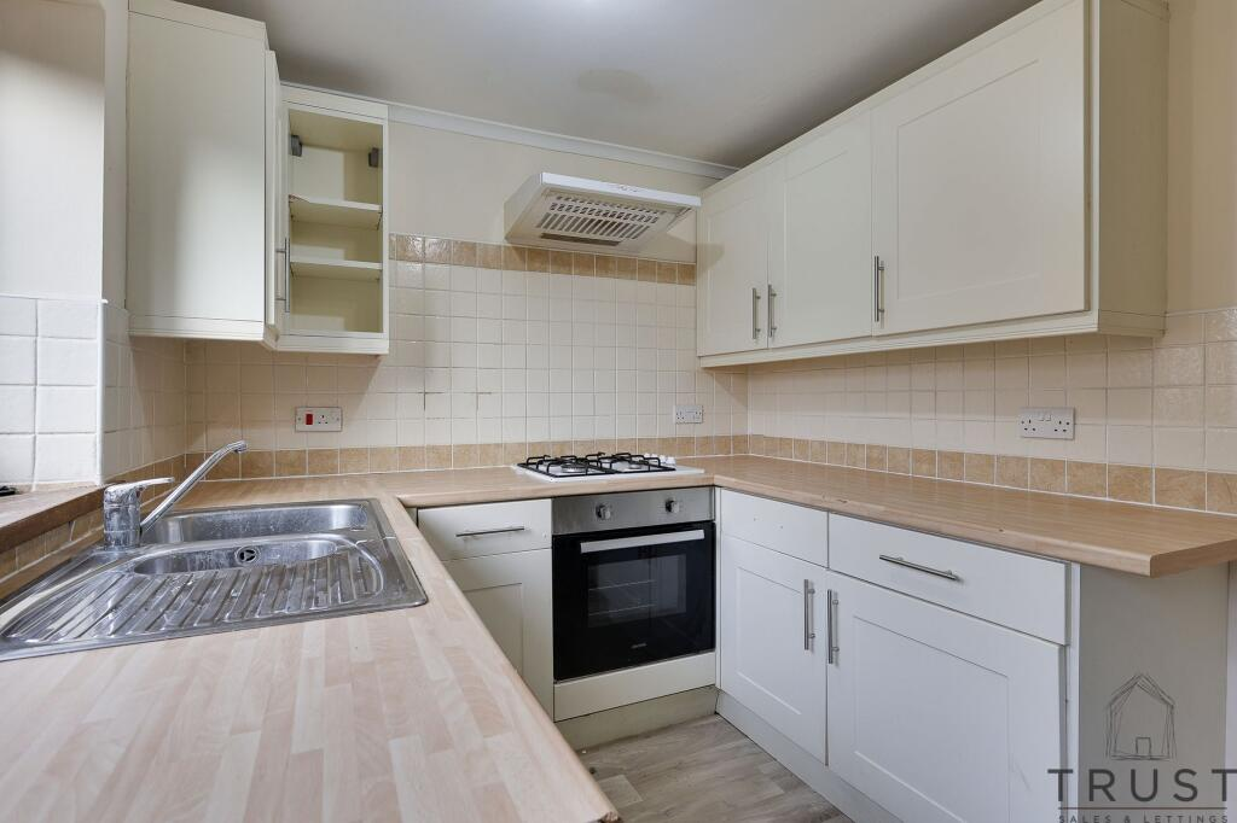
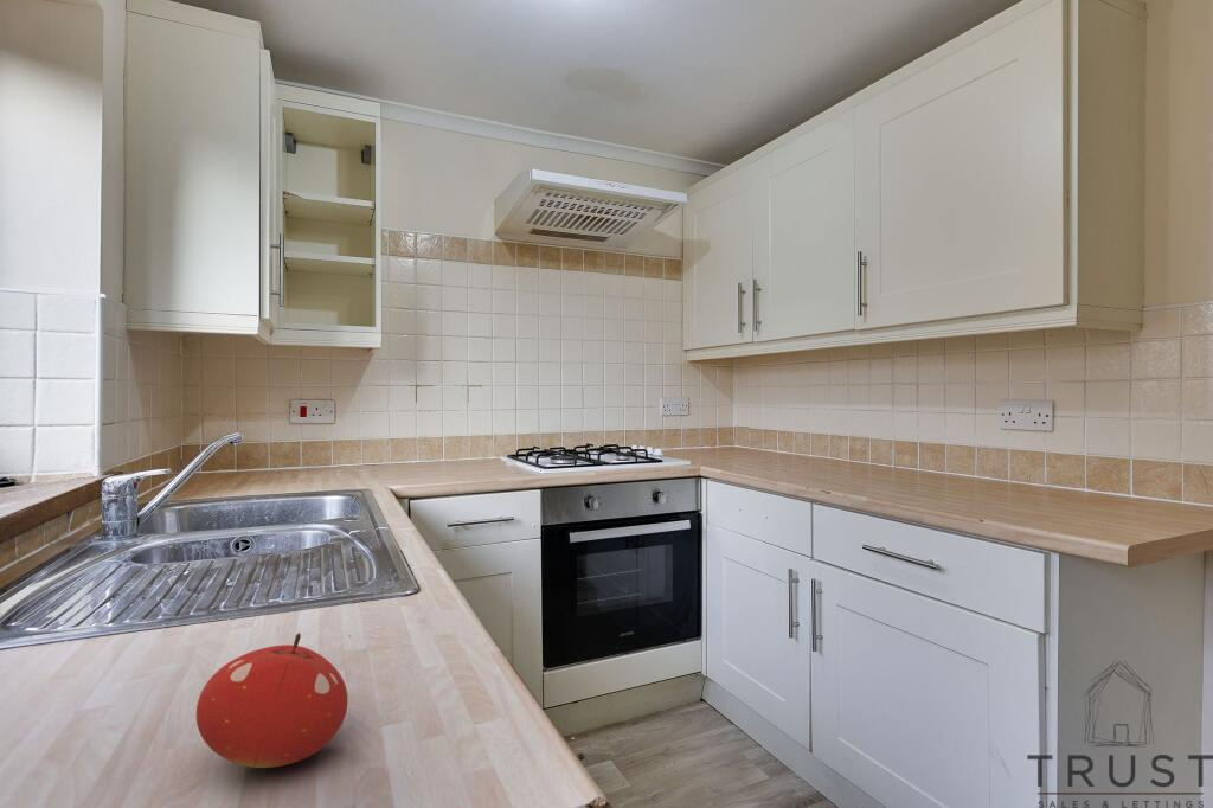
+ fruit (275, 697)
